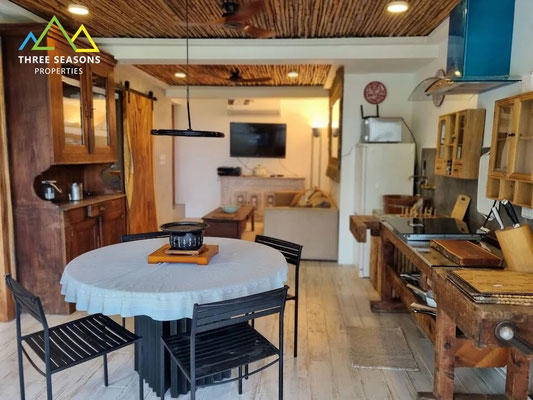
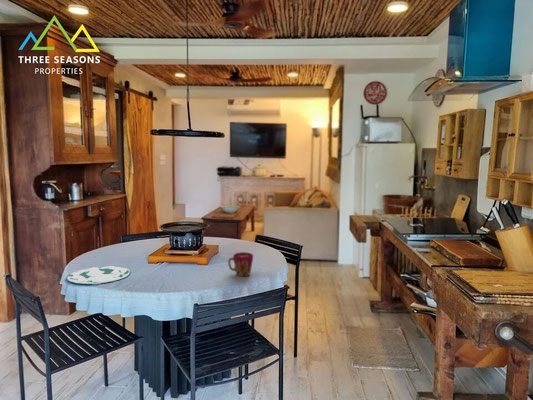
+ cup (240, 264)
+ plate (99, 272)
